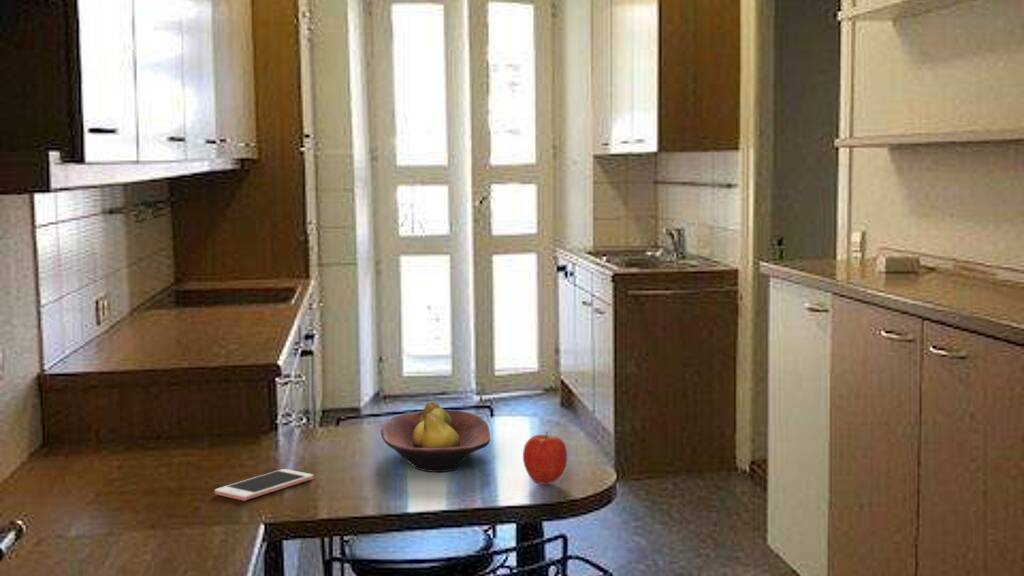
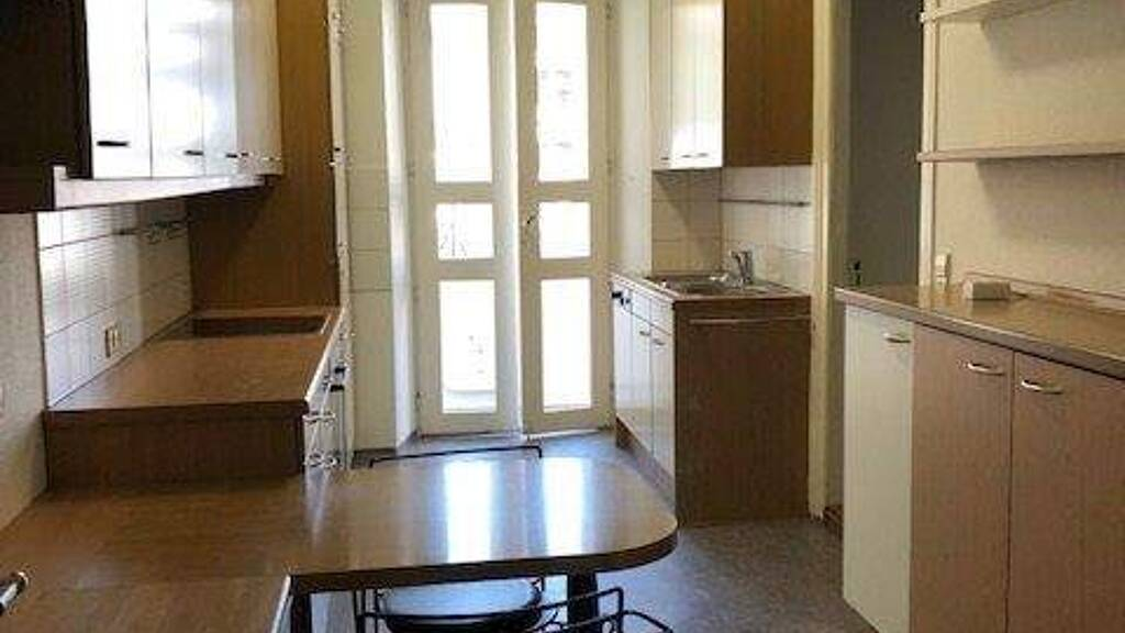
- fruit bowl (435, 431)
- cell phone (265, 484)
- apple (544, 457)
